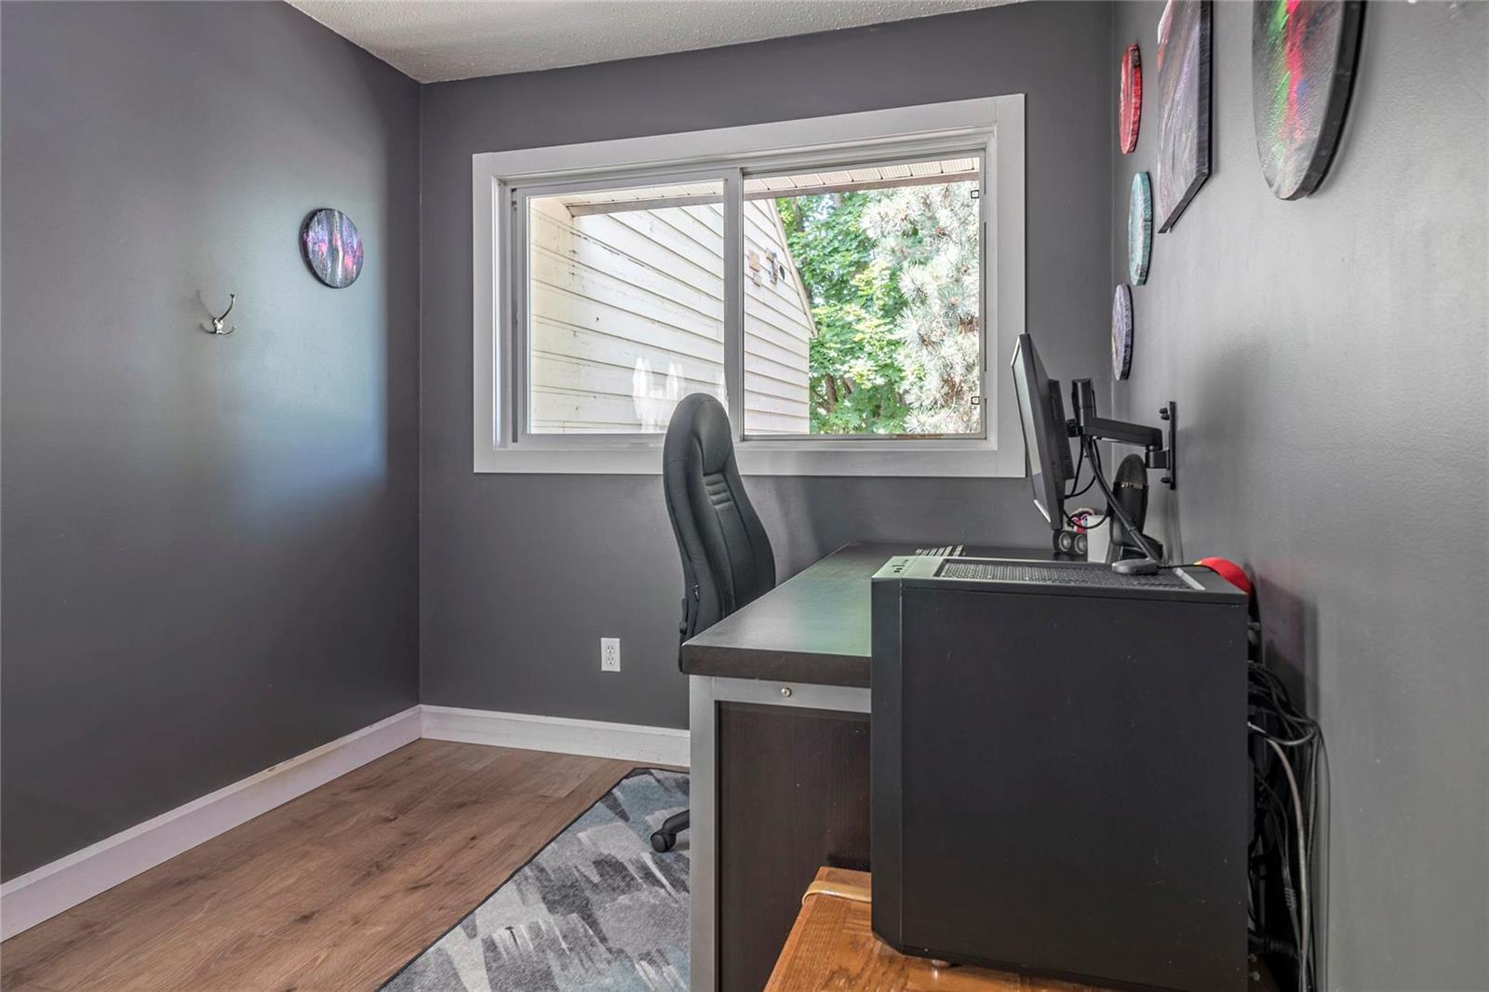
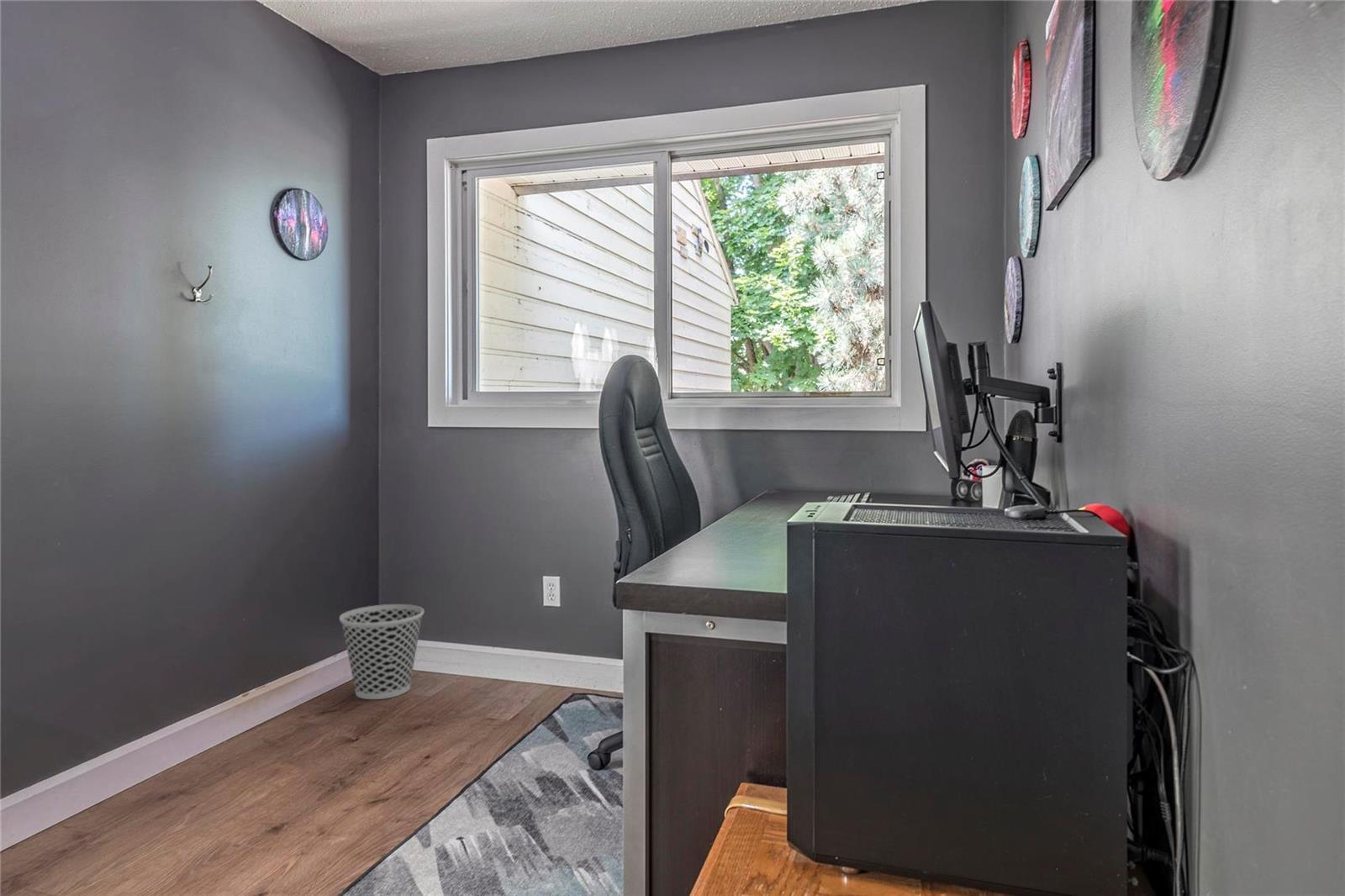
+ wastebasket (382, 651)
